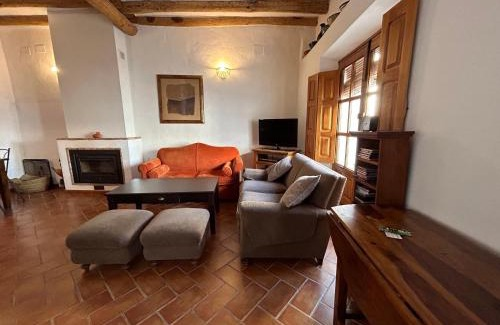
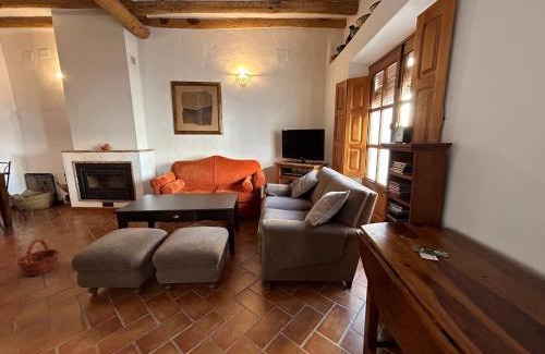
+ basket (37, 254)
